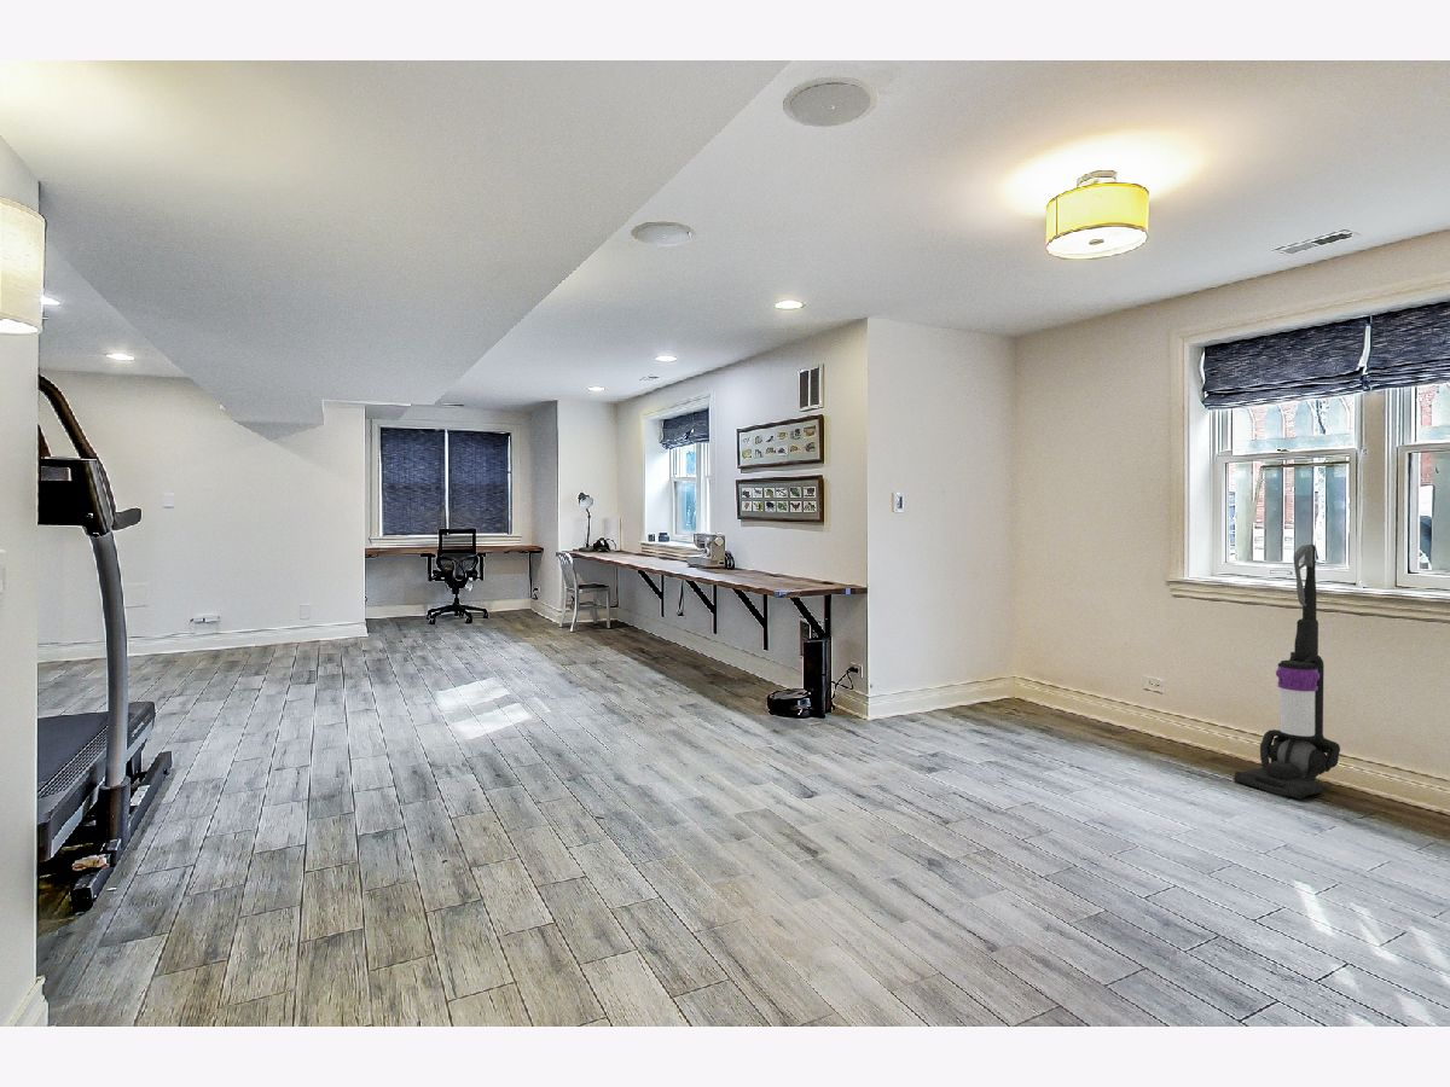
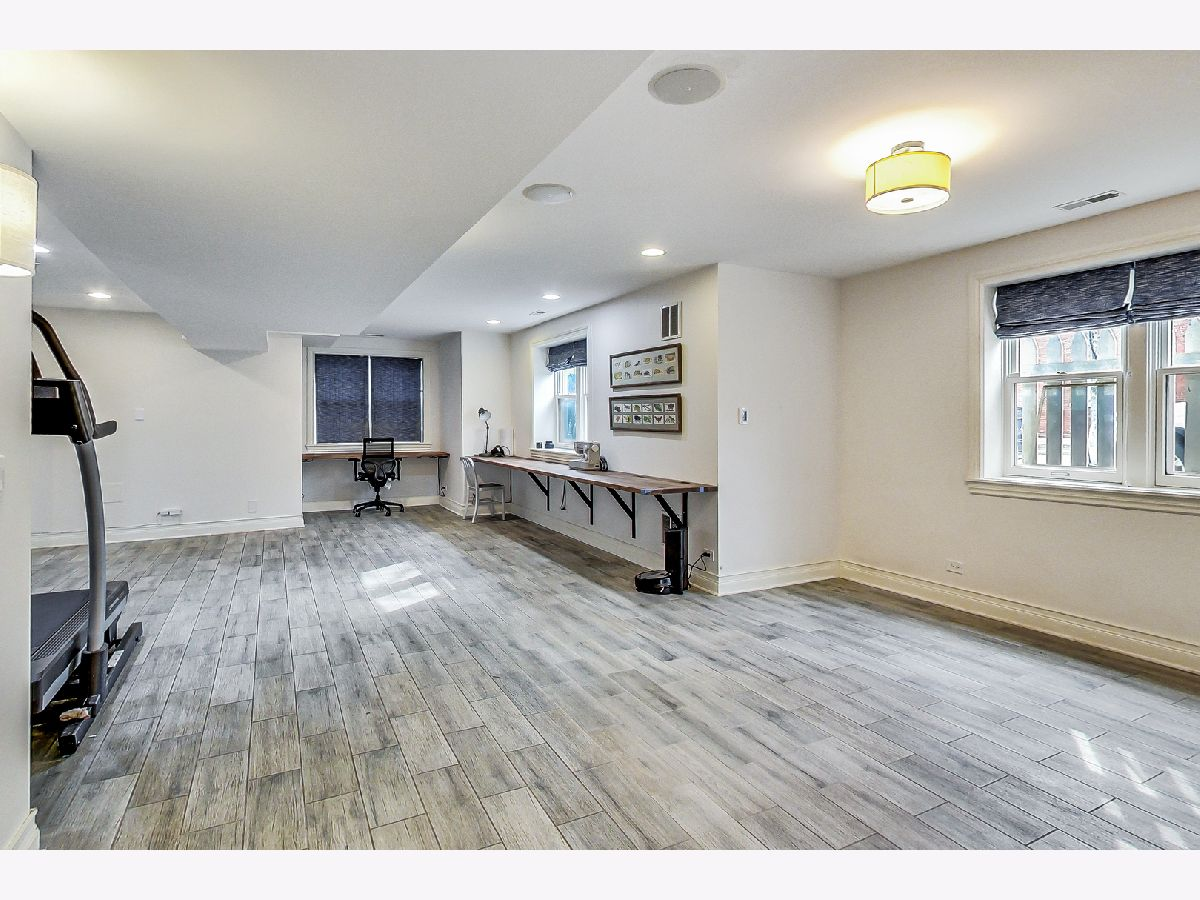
- vacuum cleaner (1293, 664)
